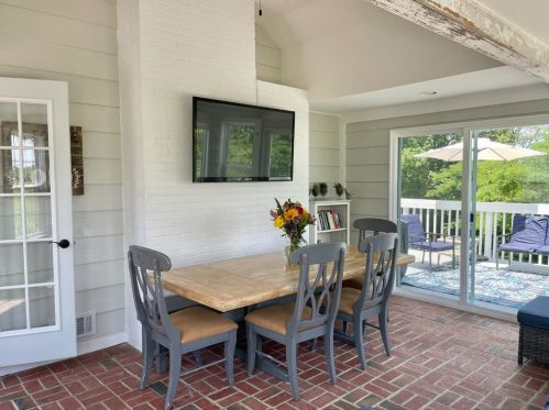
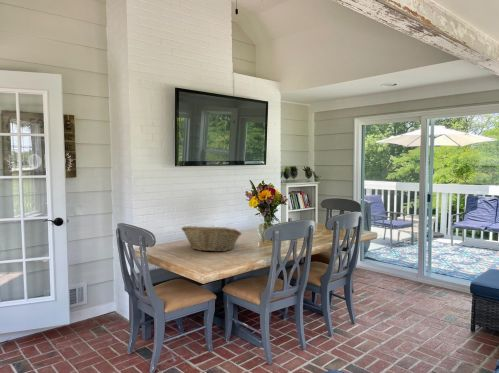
+ fruit basket (211, 235)
